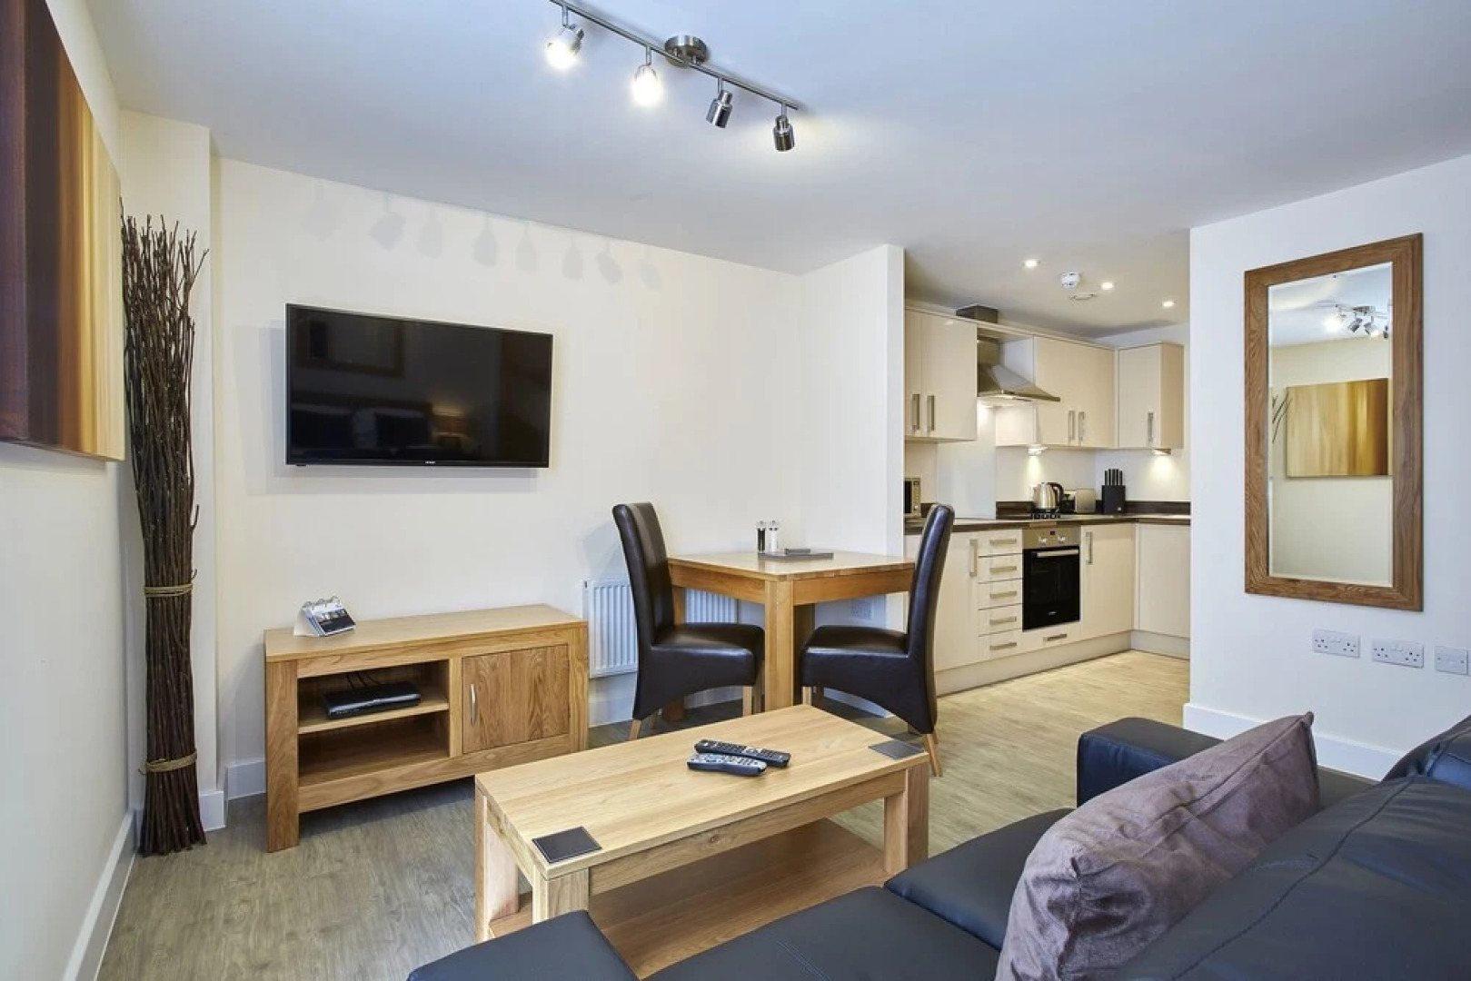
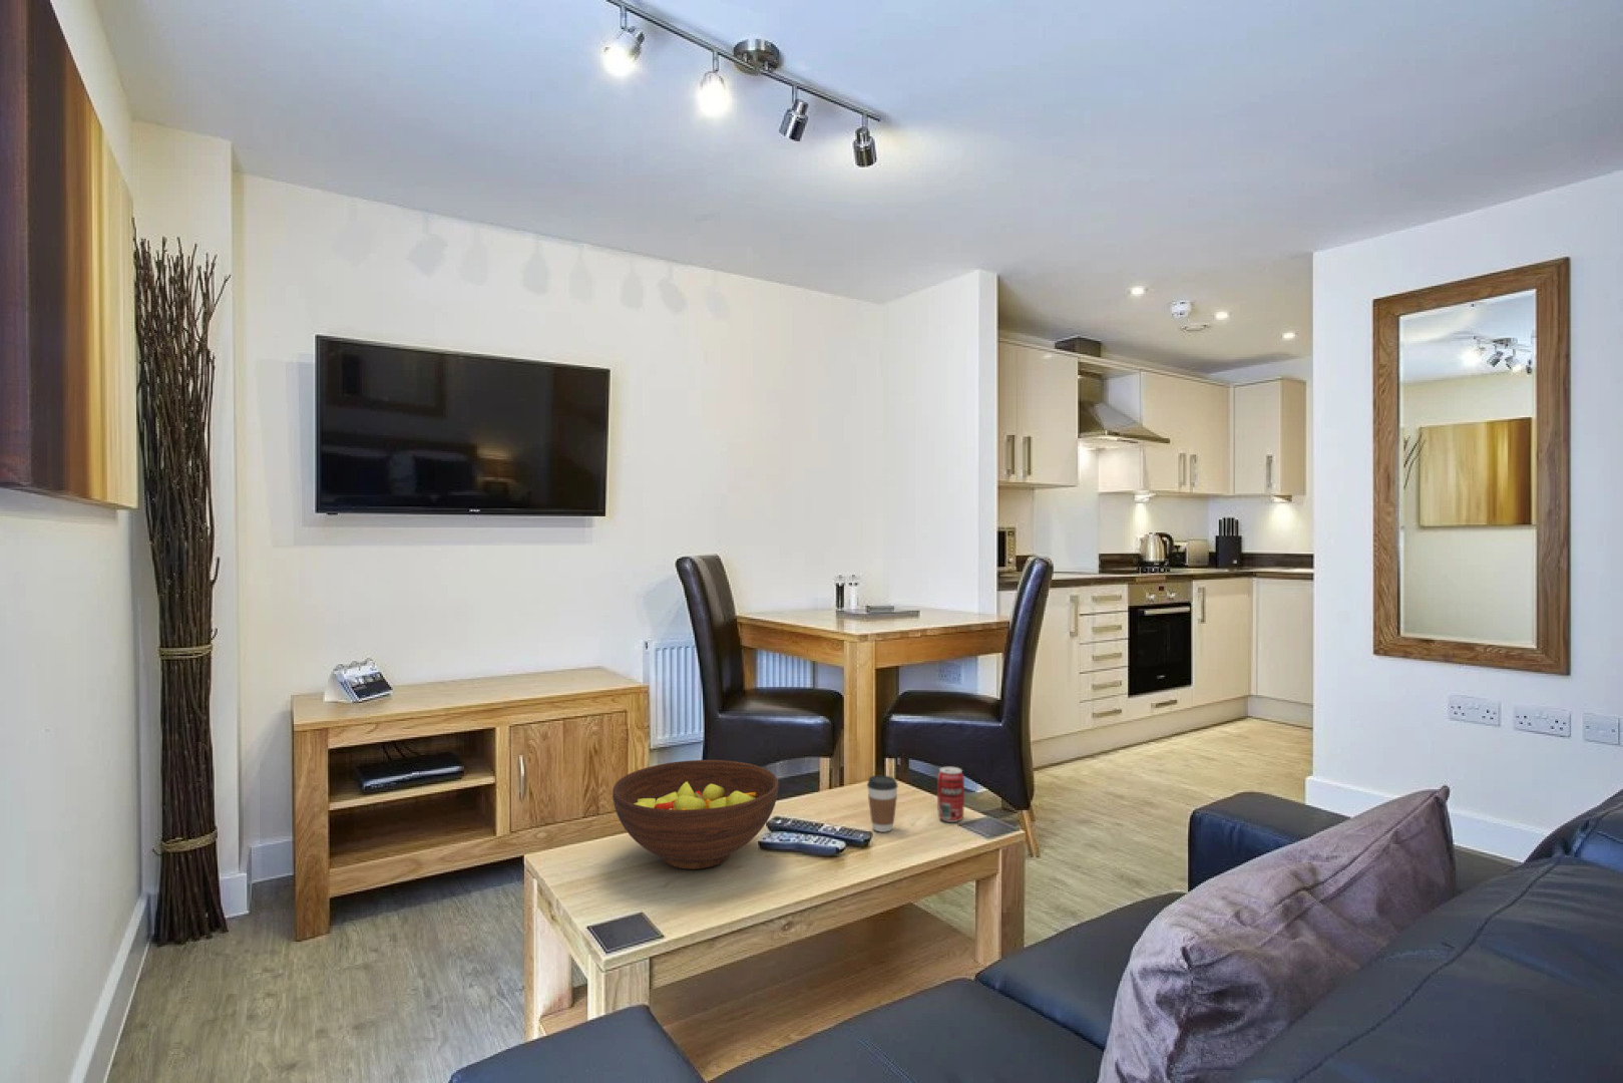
+ beverage can (950, 794)
+ coffee cup (882, 804)
+ fruit bowl (697, 821)
